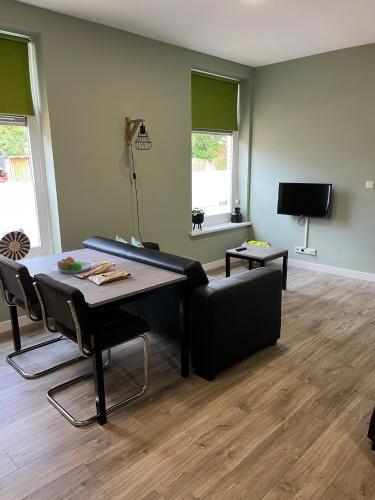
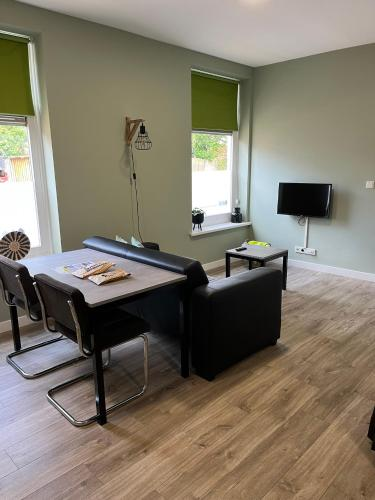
- fruit bowl (74, 263)
